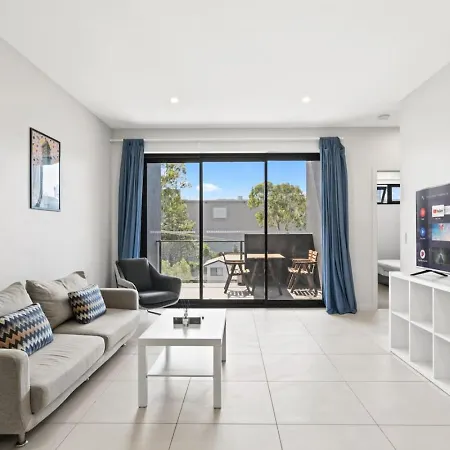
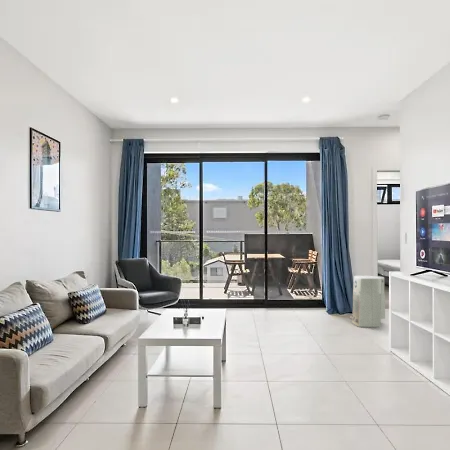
+ air purifier (368, 300)
